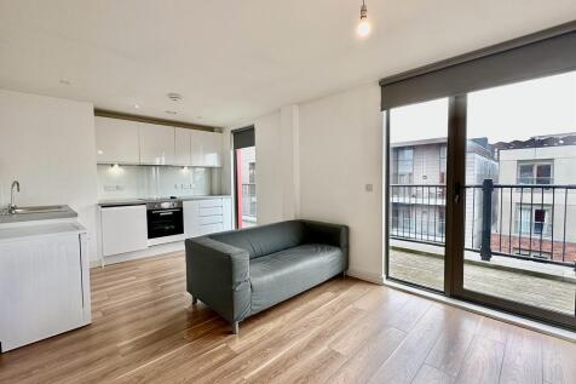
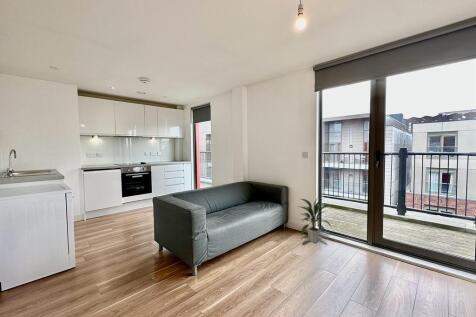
+ indoor plant (312, 218)
